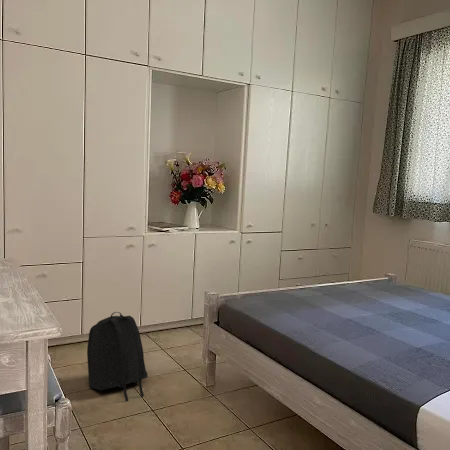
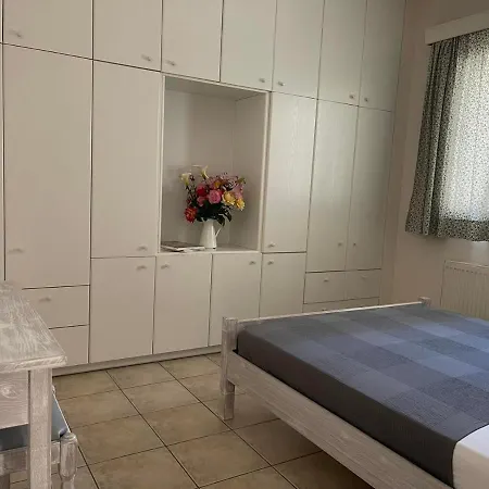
- backpack (119, 349)
